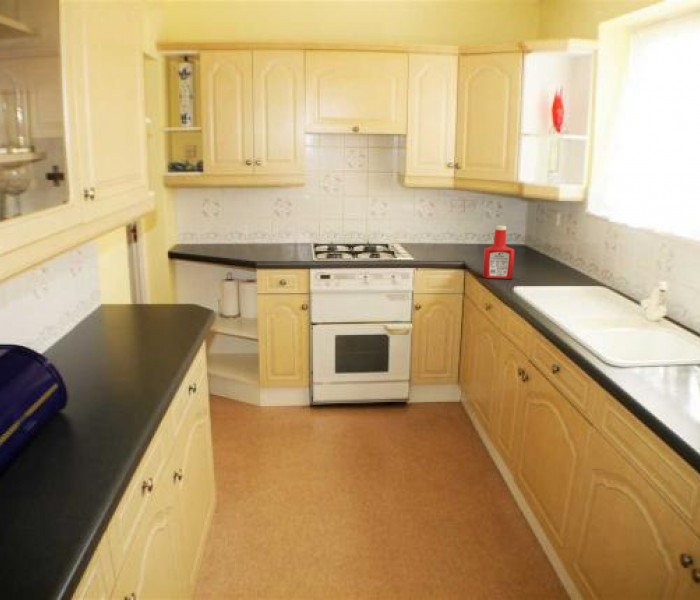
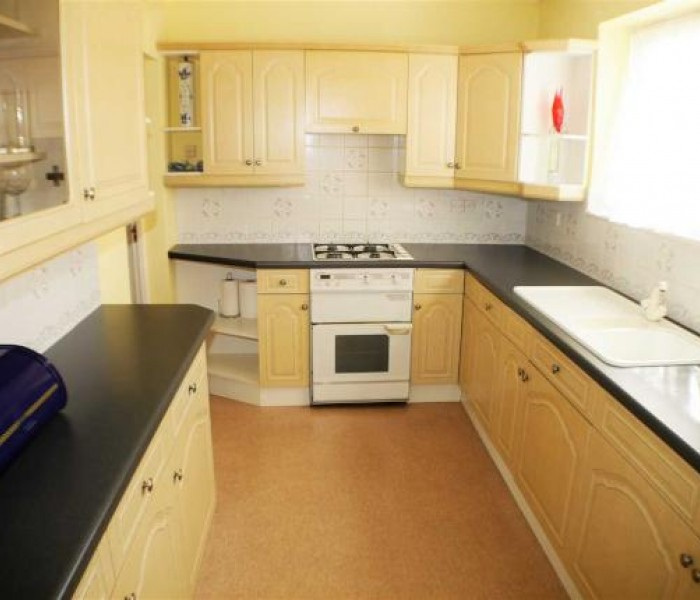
- soap bottle (499, 251)
